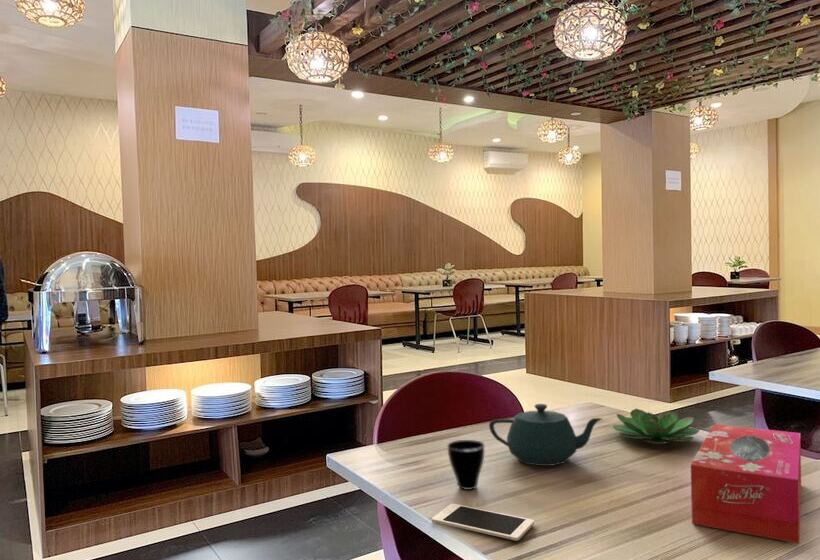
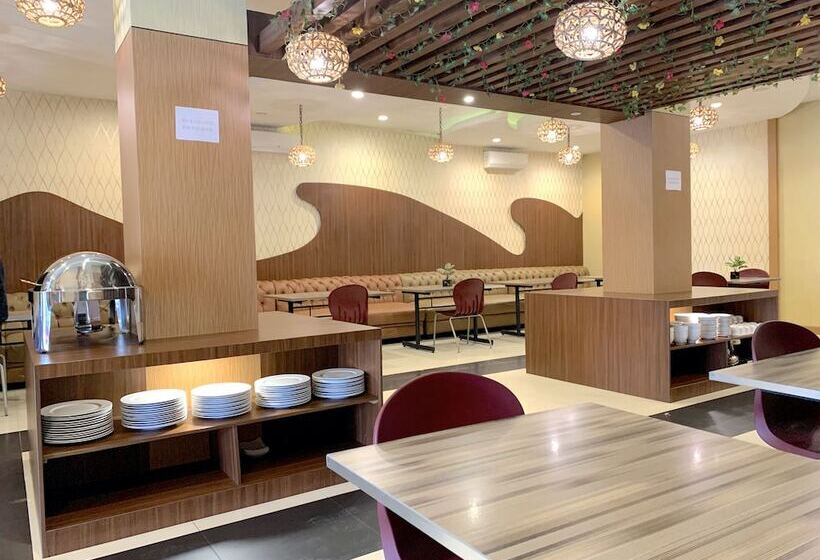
- cell phone (482, 521)
- succulent plant (655, 425)
- tissue box (749, 475)
- cup (467, 463)
- teapot (544, 432)
